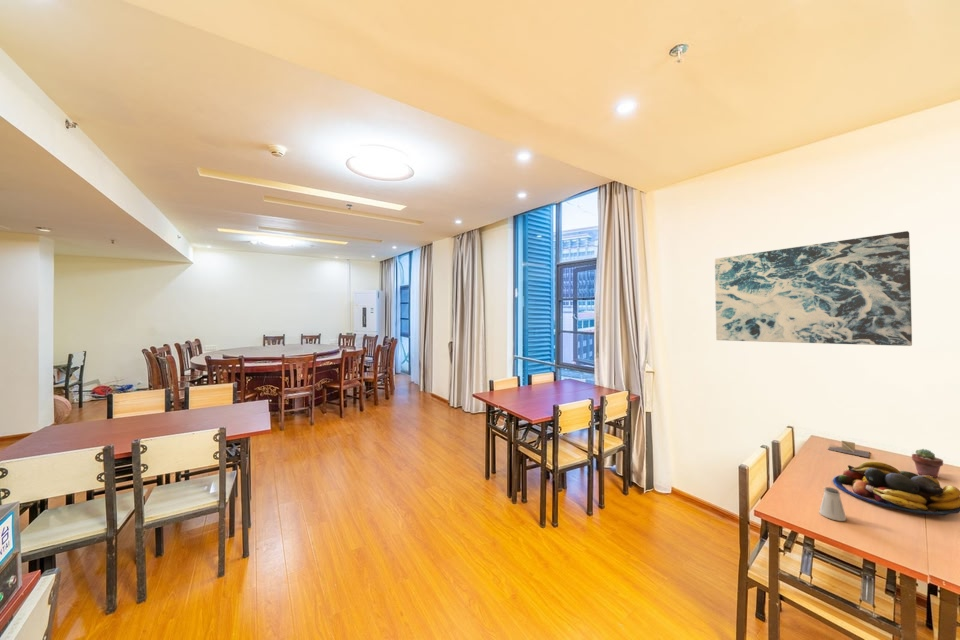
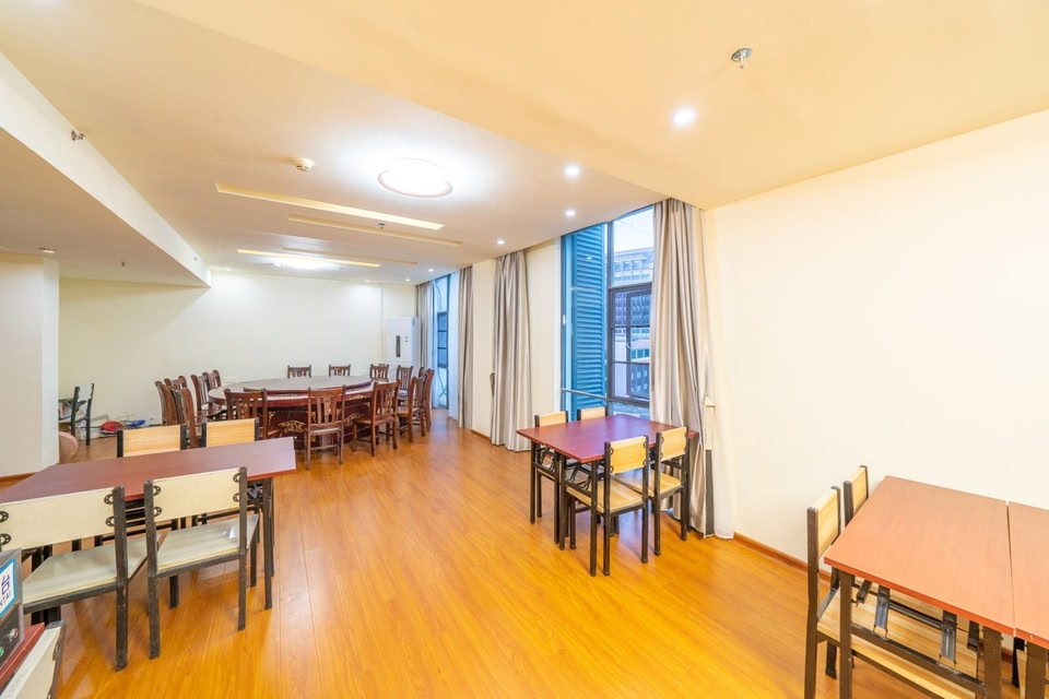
- potted succulent (927, 462)
- wall art (796, 295)
- fruit bowl (890, 479)
- saltshaker (832, 502)
- napkin holder (848, 446)
